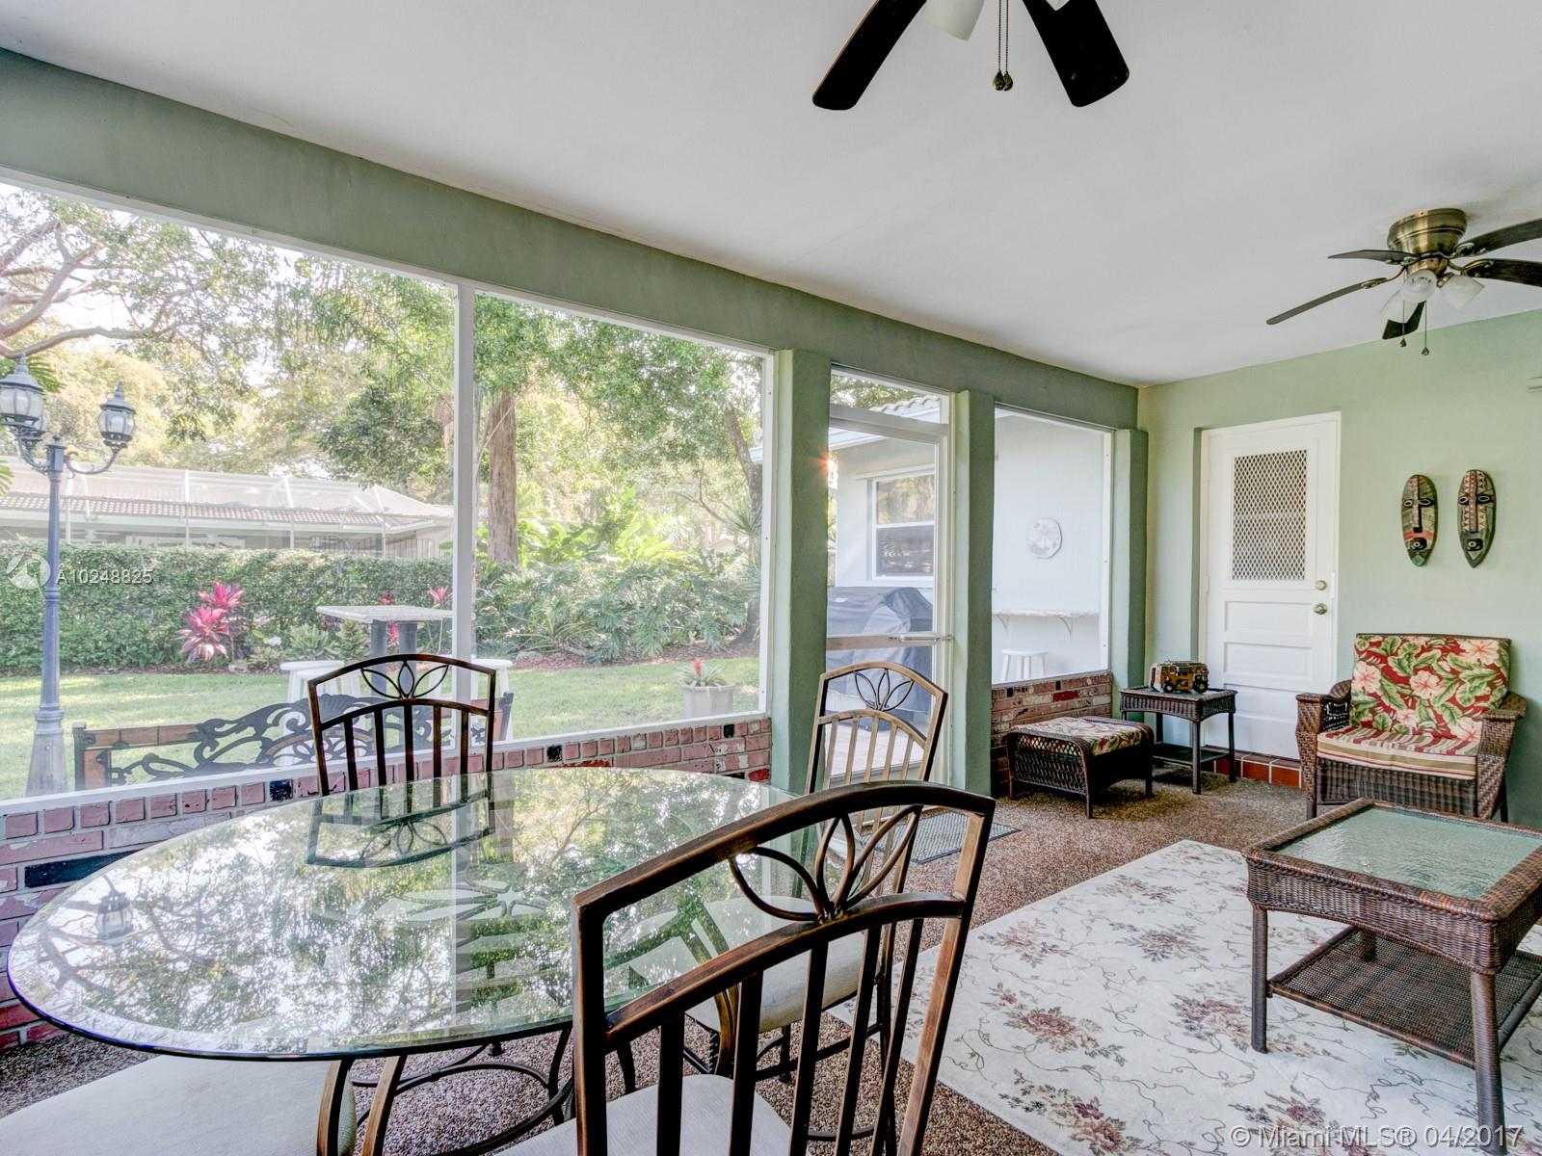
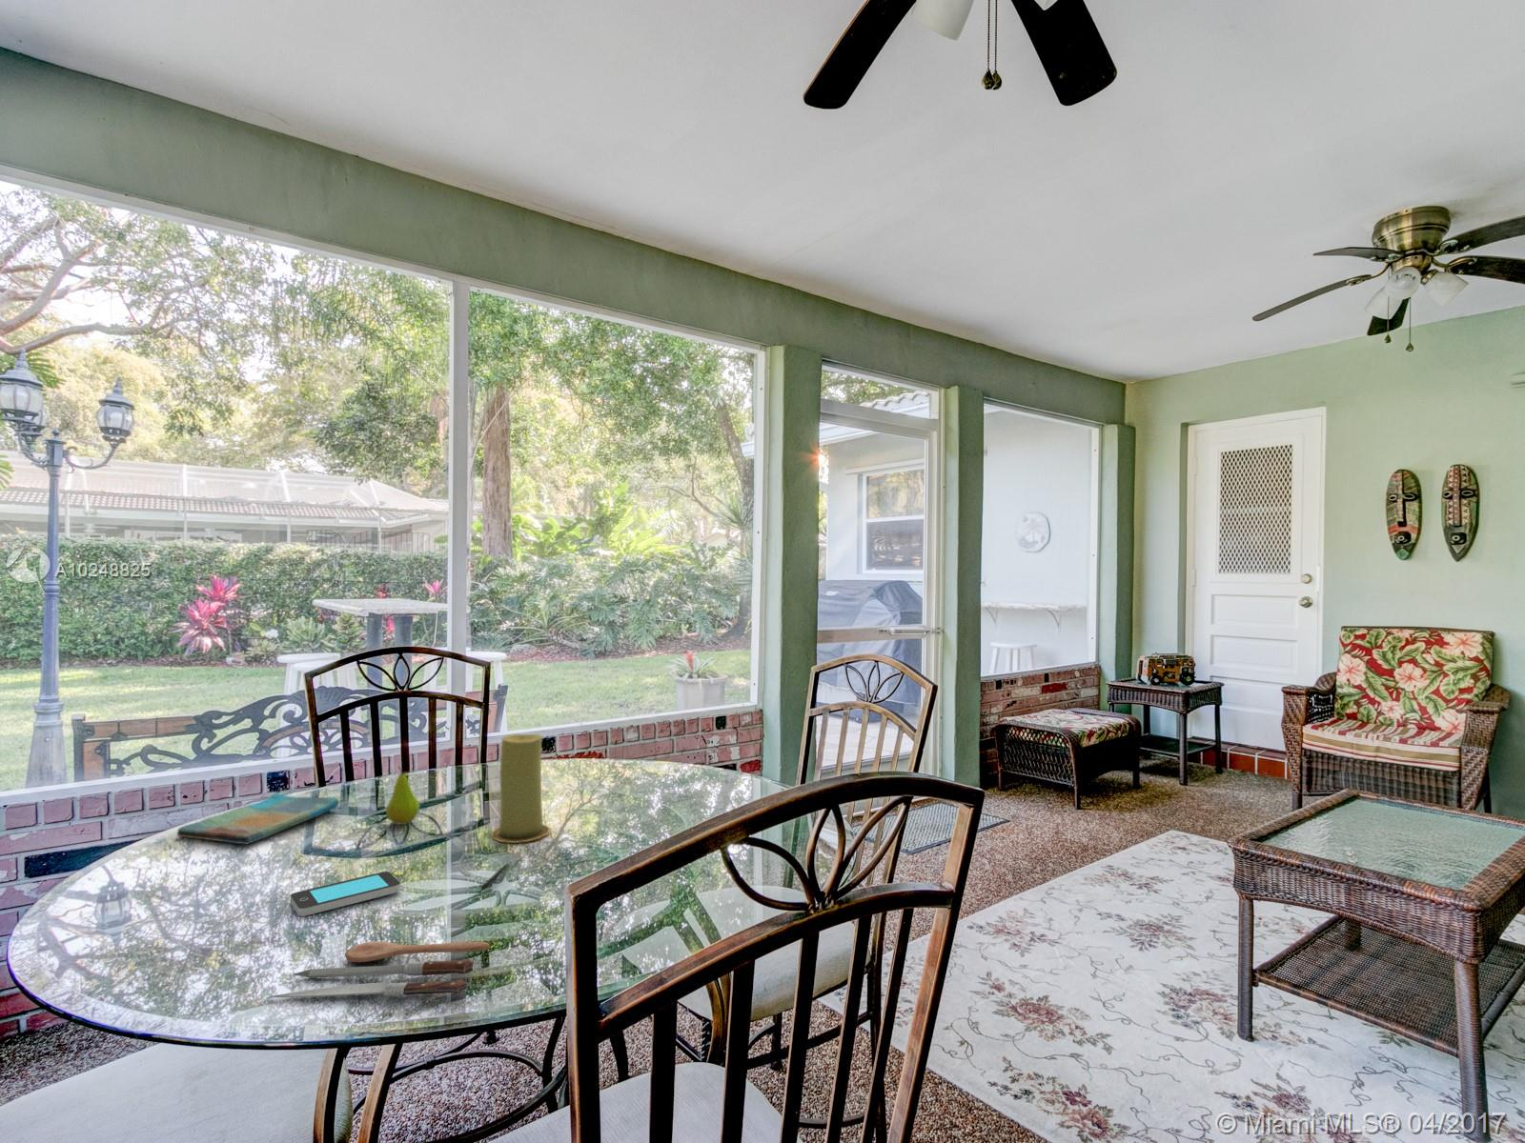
+ spoon (385, 967)
+ dish towel (263, 816)
+ fruit (402, 795)
+ pen (497, 873)
+ smartphone (346, 892)
+ candle (520, 784)
